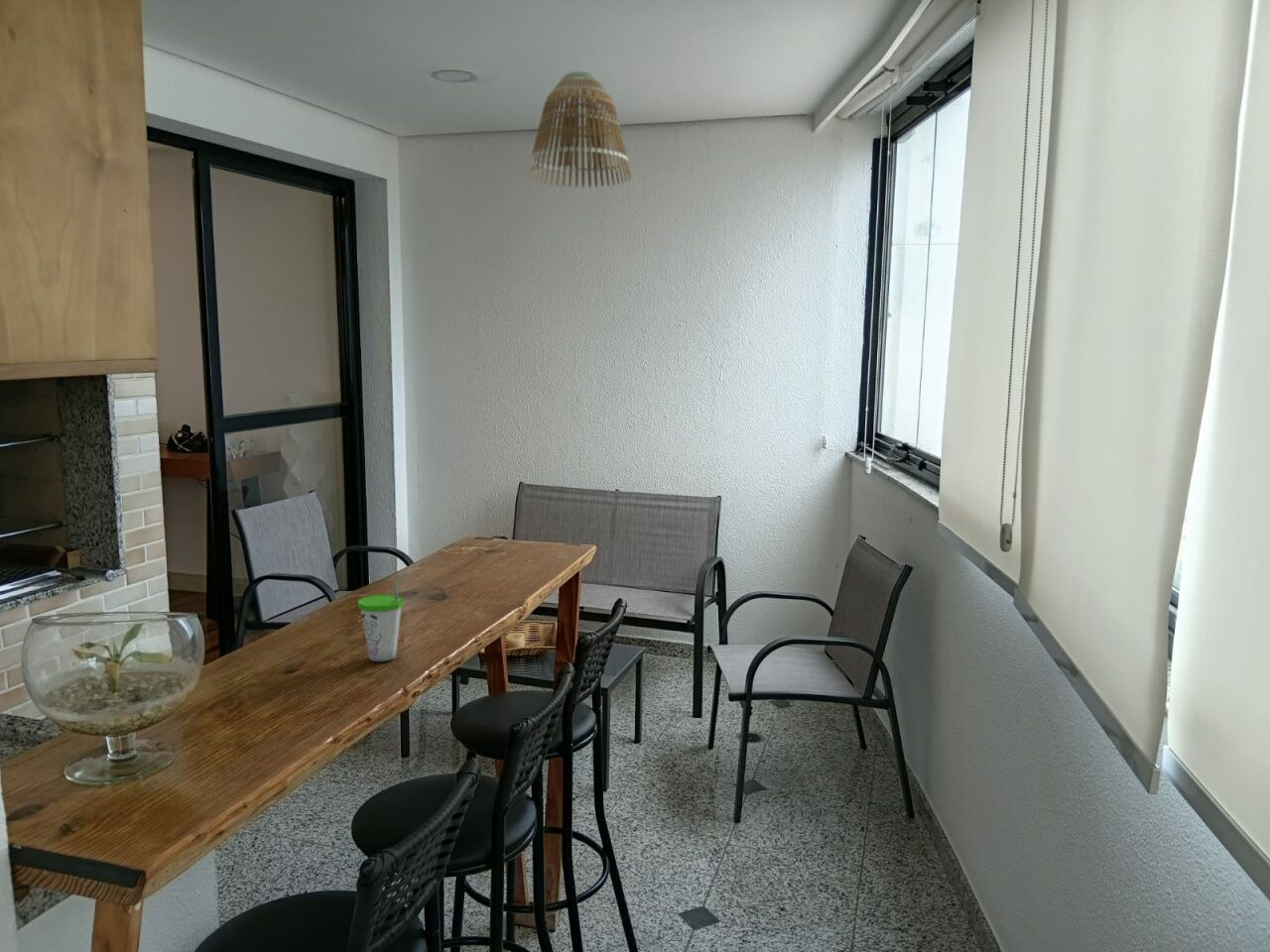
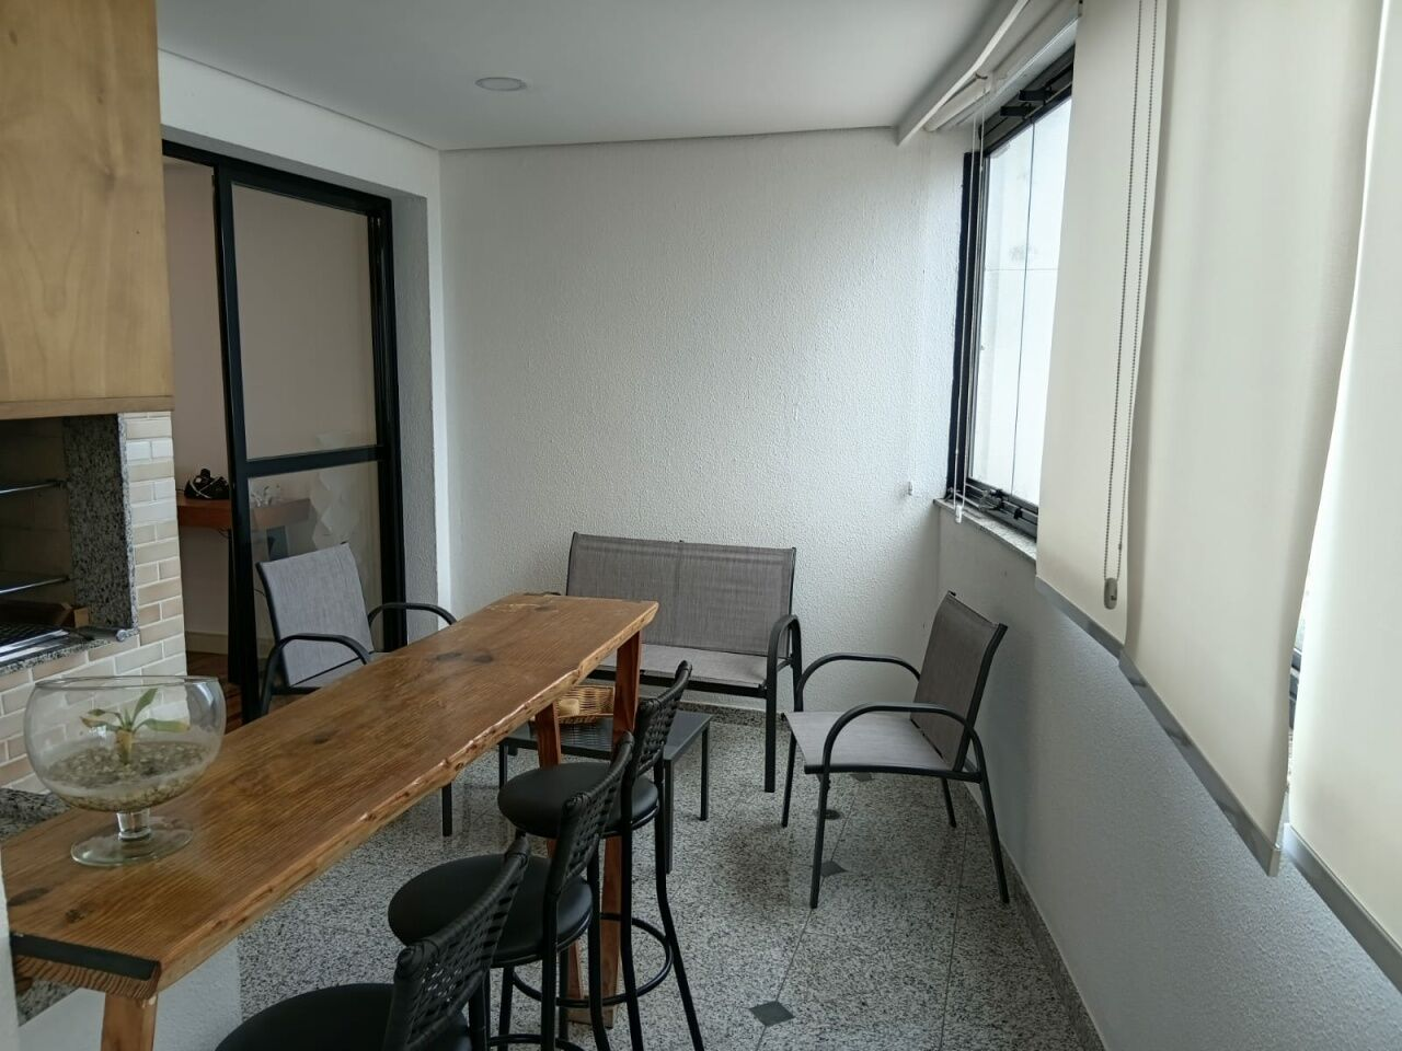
- cup (381, 616)
- lamp shade (578, 127)
